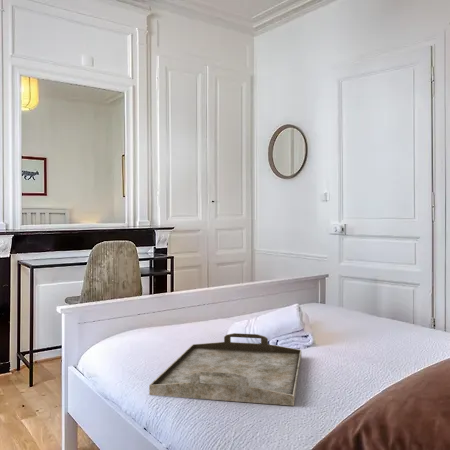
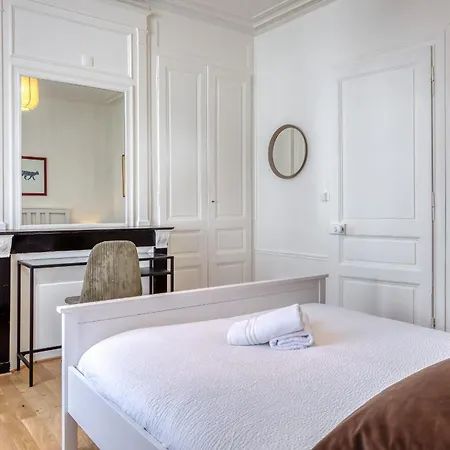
- serving tray (234, 362)
